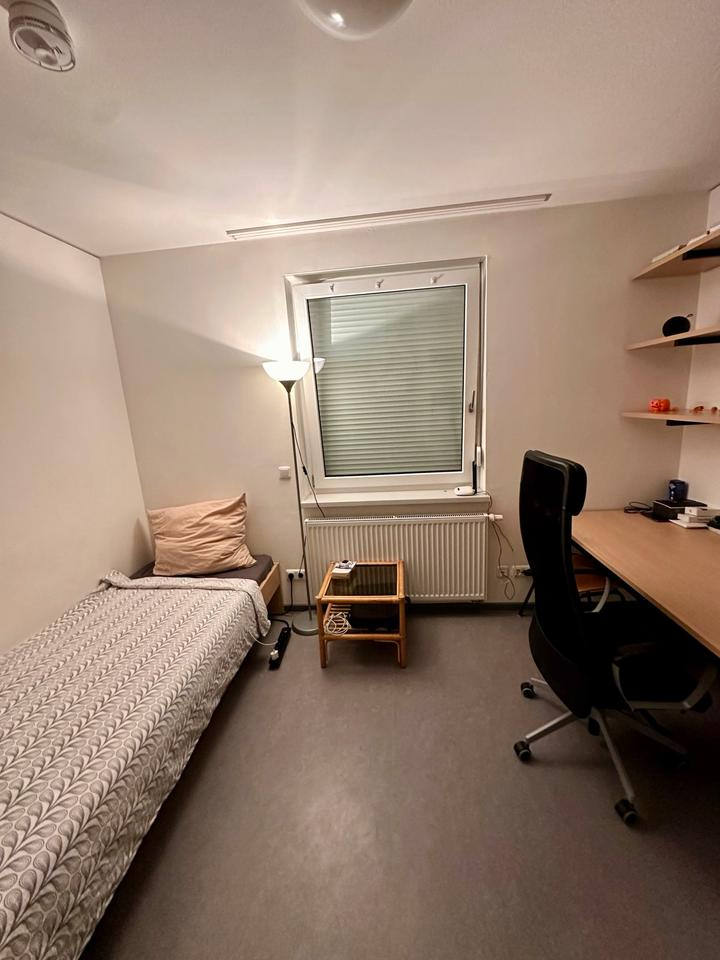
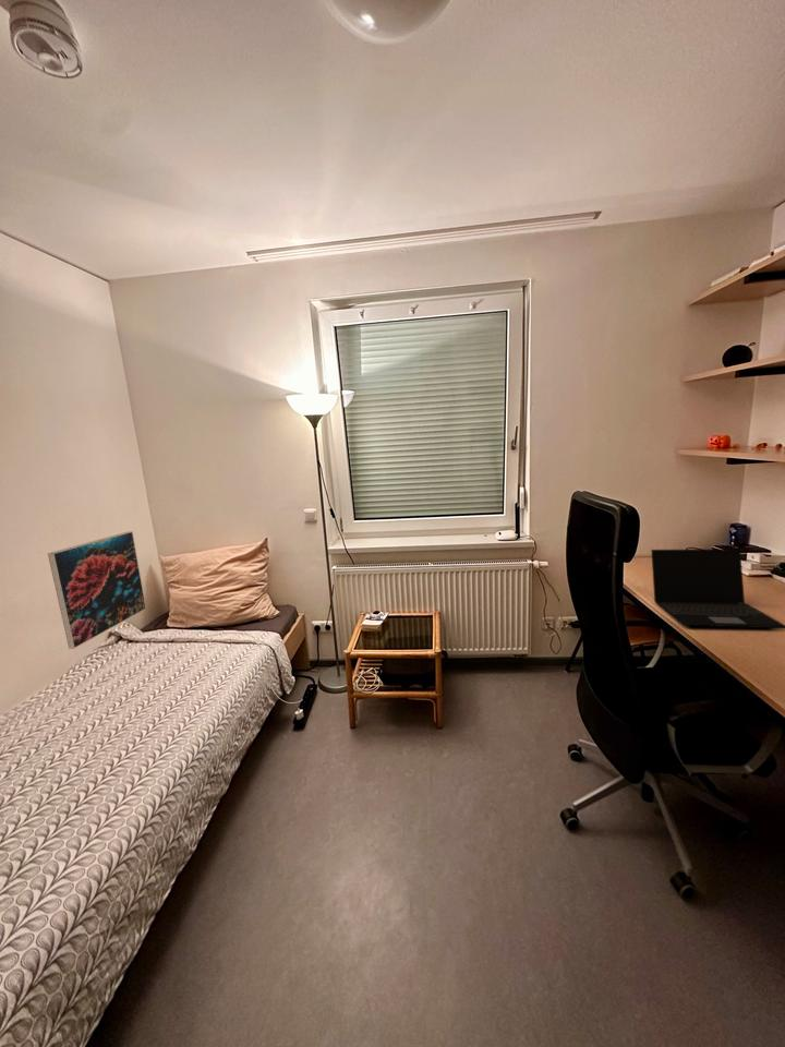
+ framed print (104, 585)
+ laptop (712, 585)
